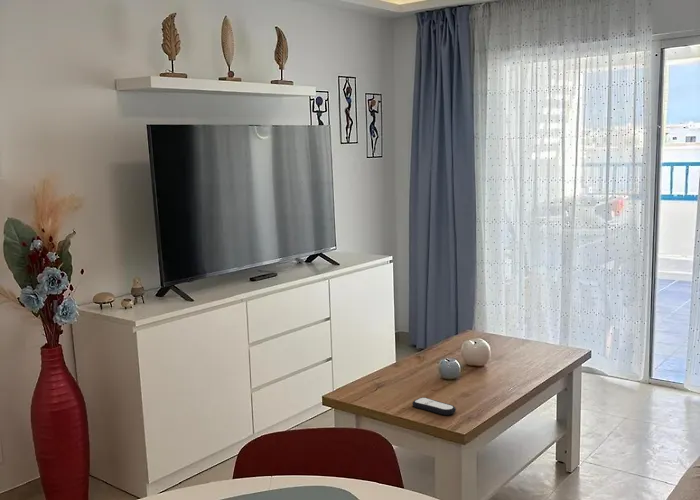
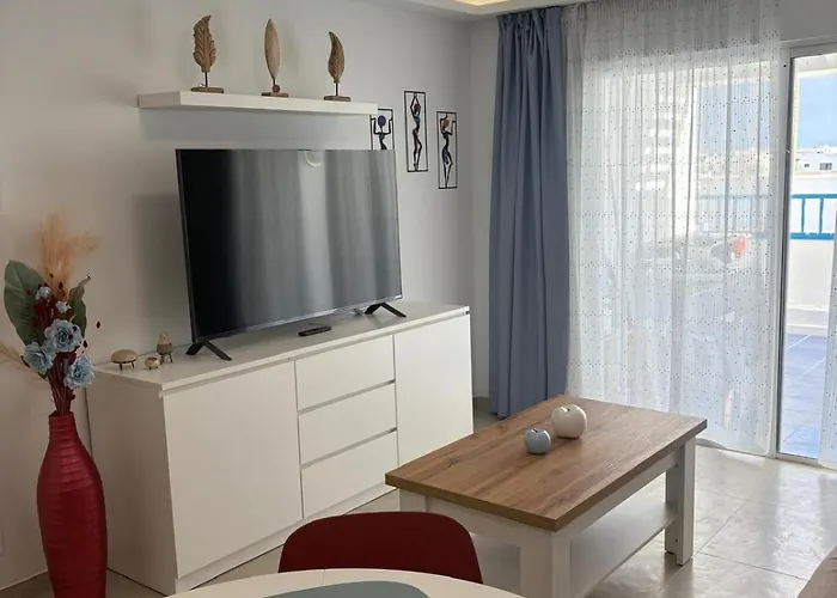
- remote control (434, 406)
